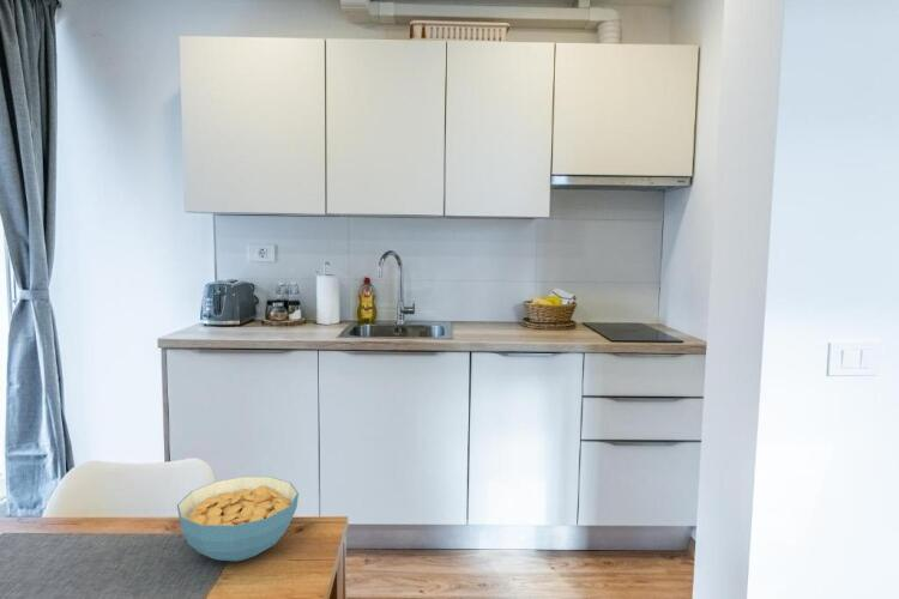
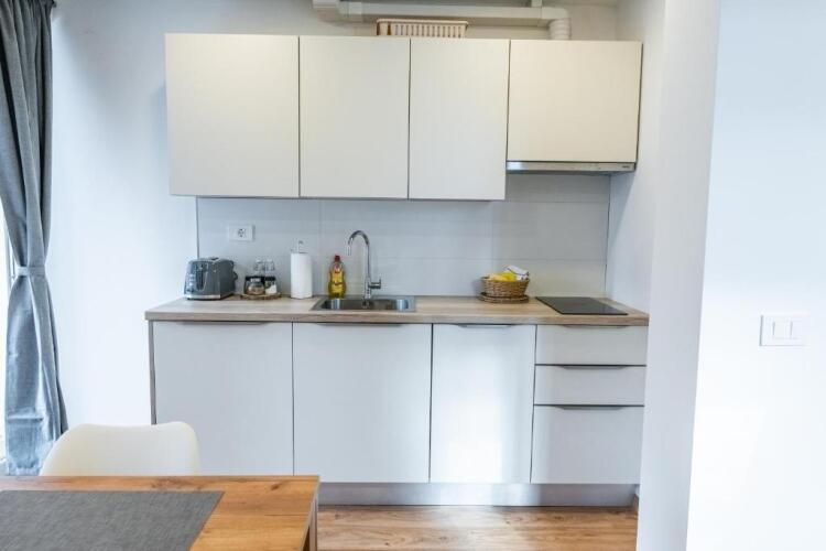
- cereal bowl (240, 525)
